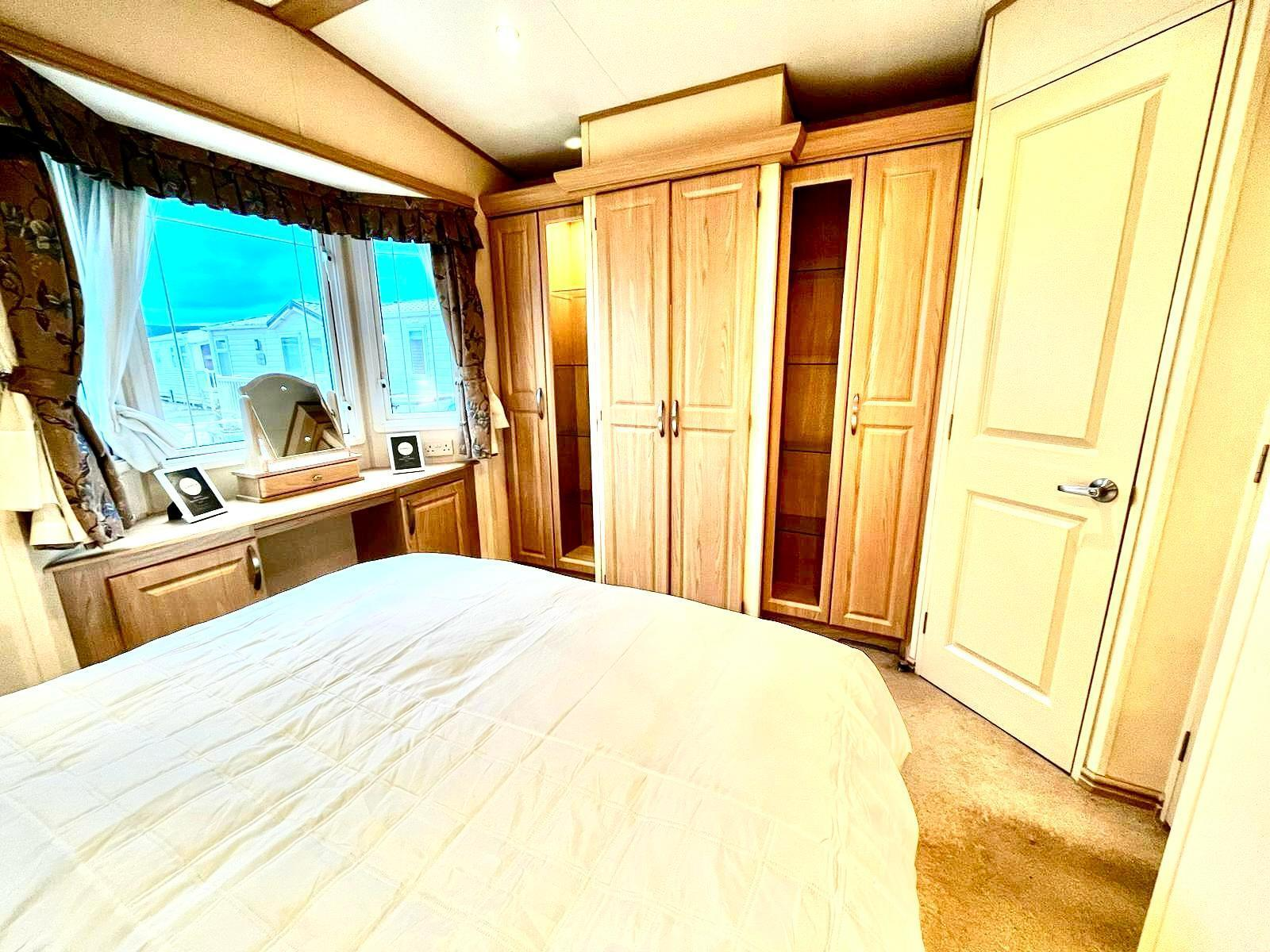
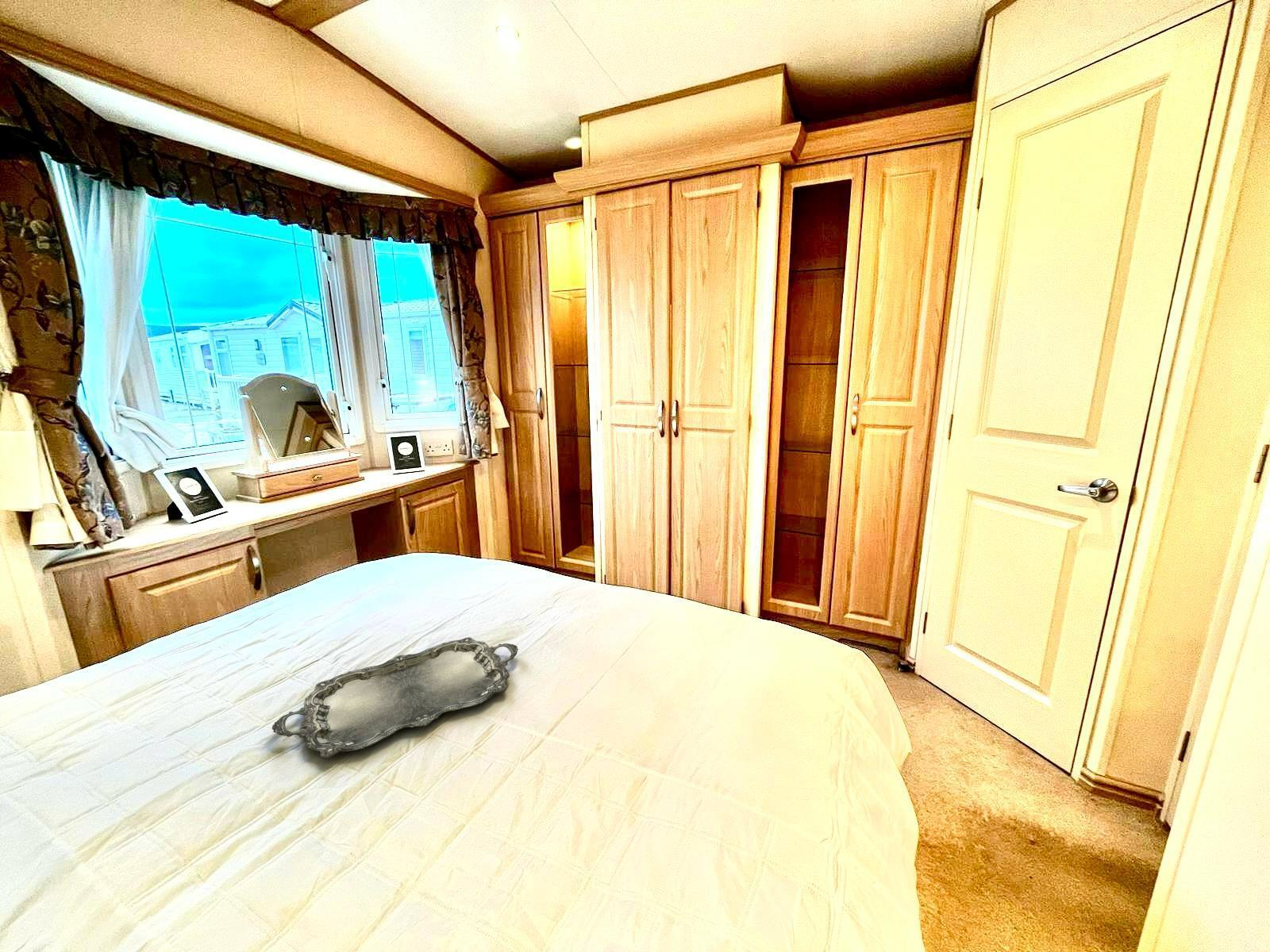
+ serving tray (410, 687)
